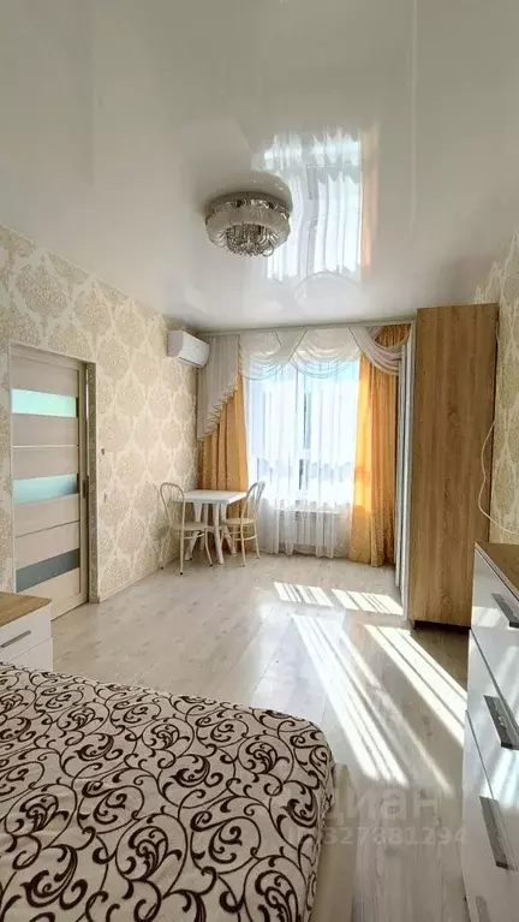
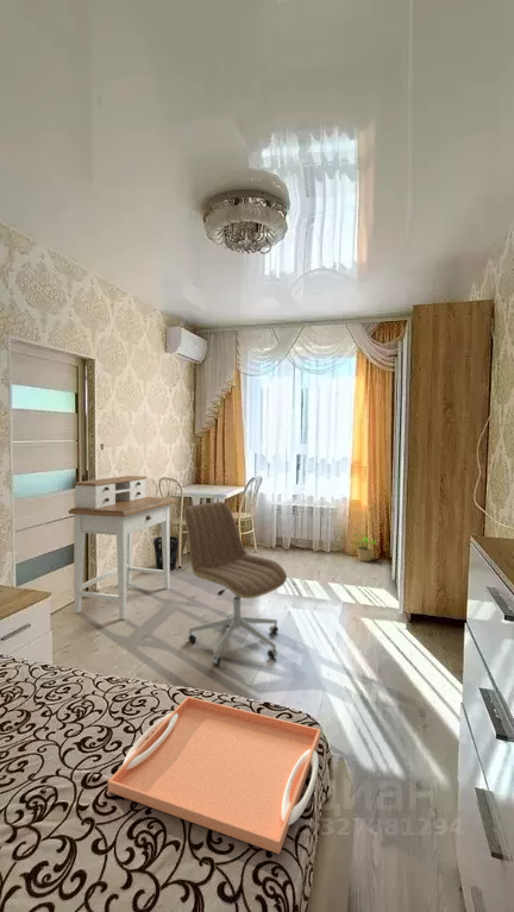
+ office chair (234, 575)
+ desk (127, 540)
+ serving tray (222, 757)
+ wastebasket (162, 553)
+ potted plant (363, 545)
